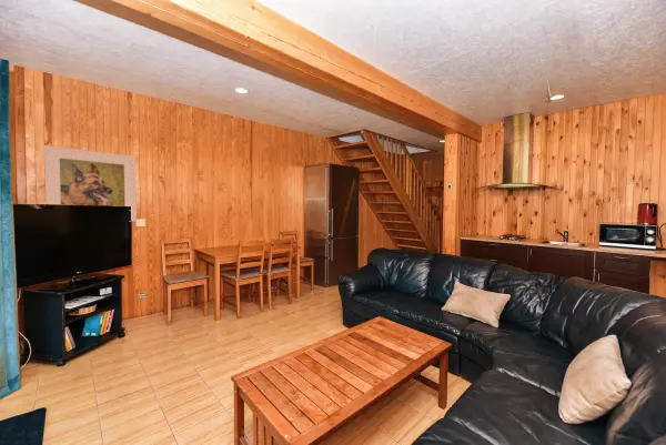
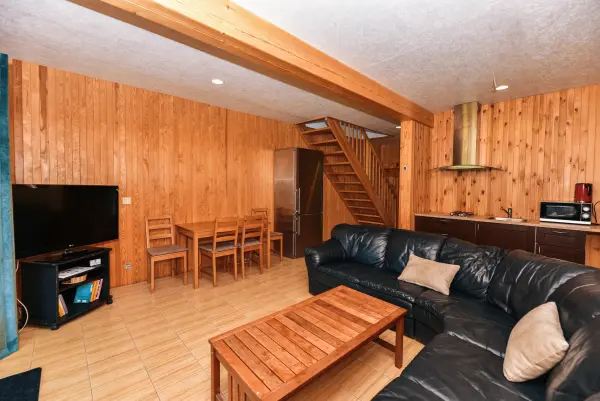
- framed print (93, 186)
